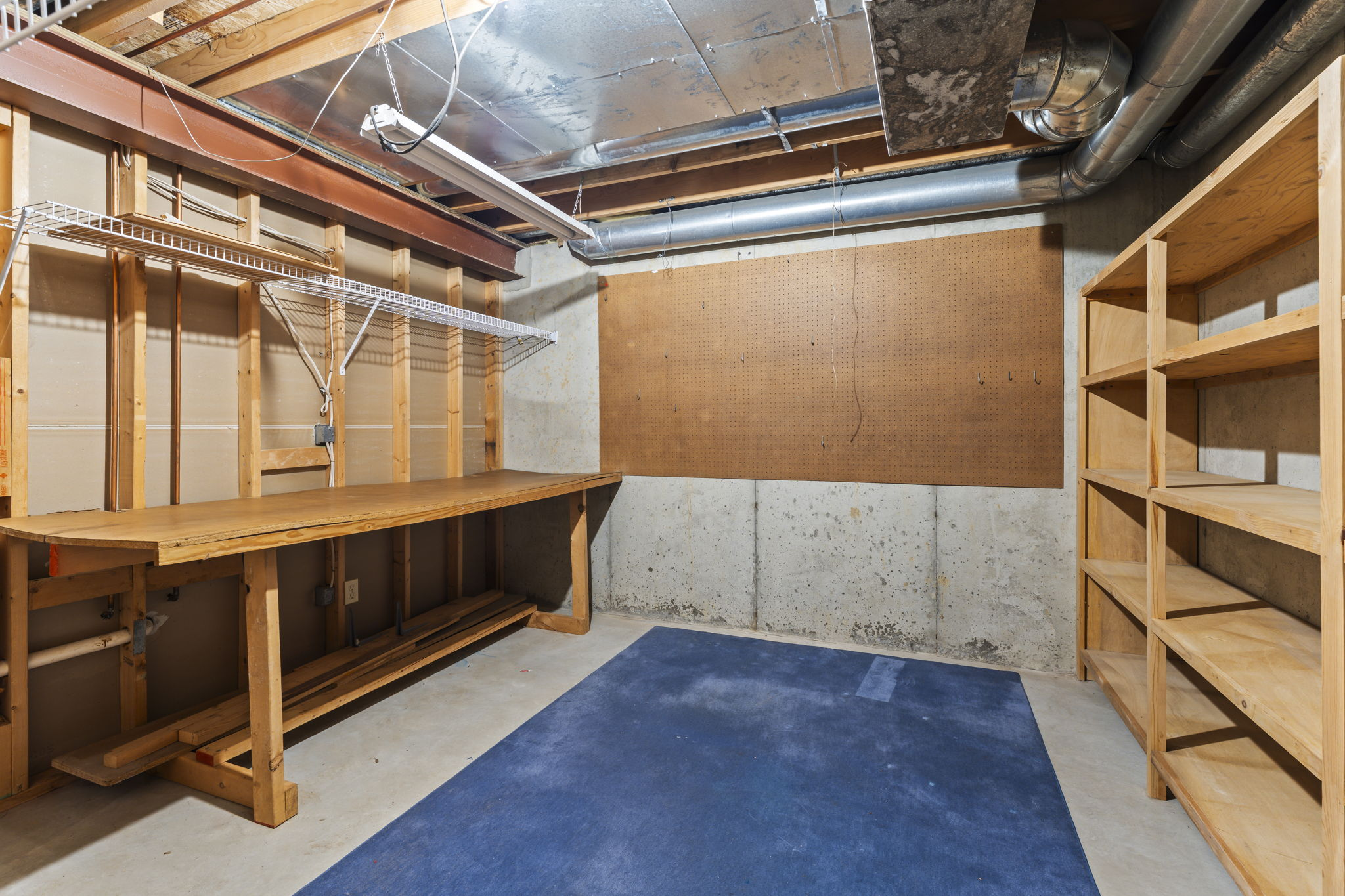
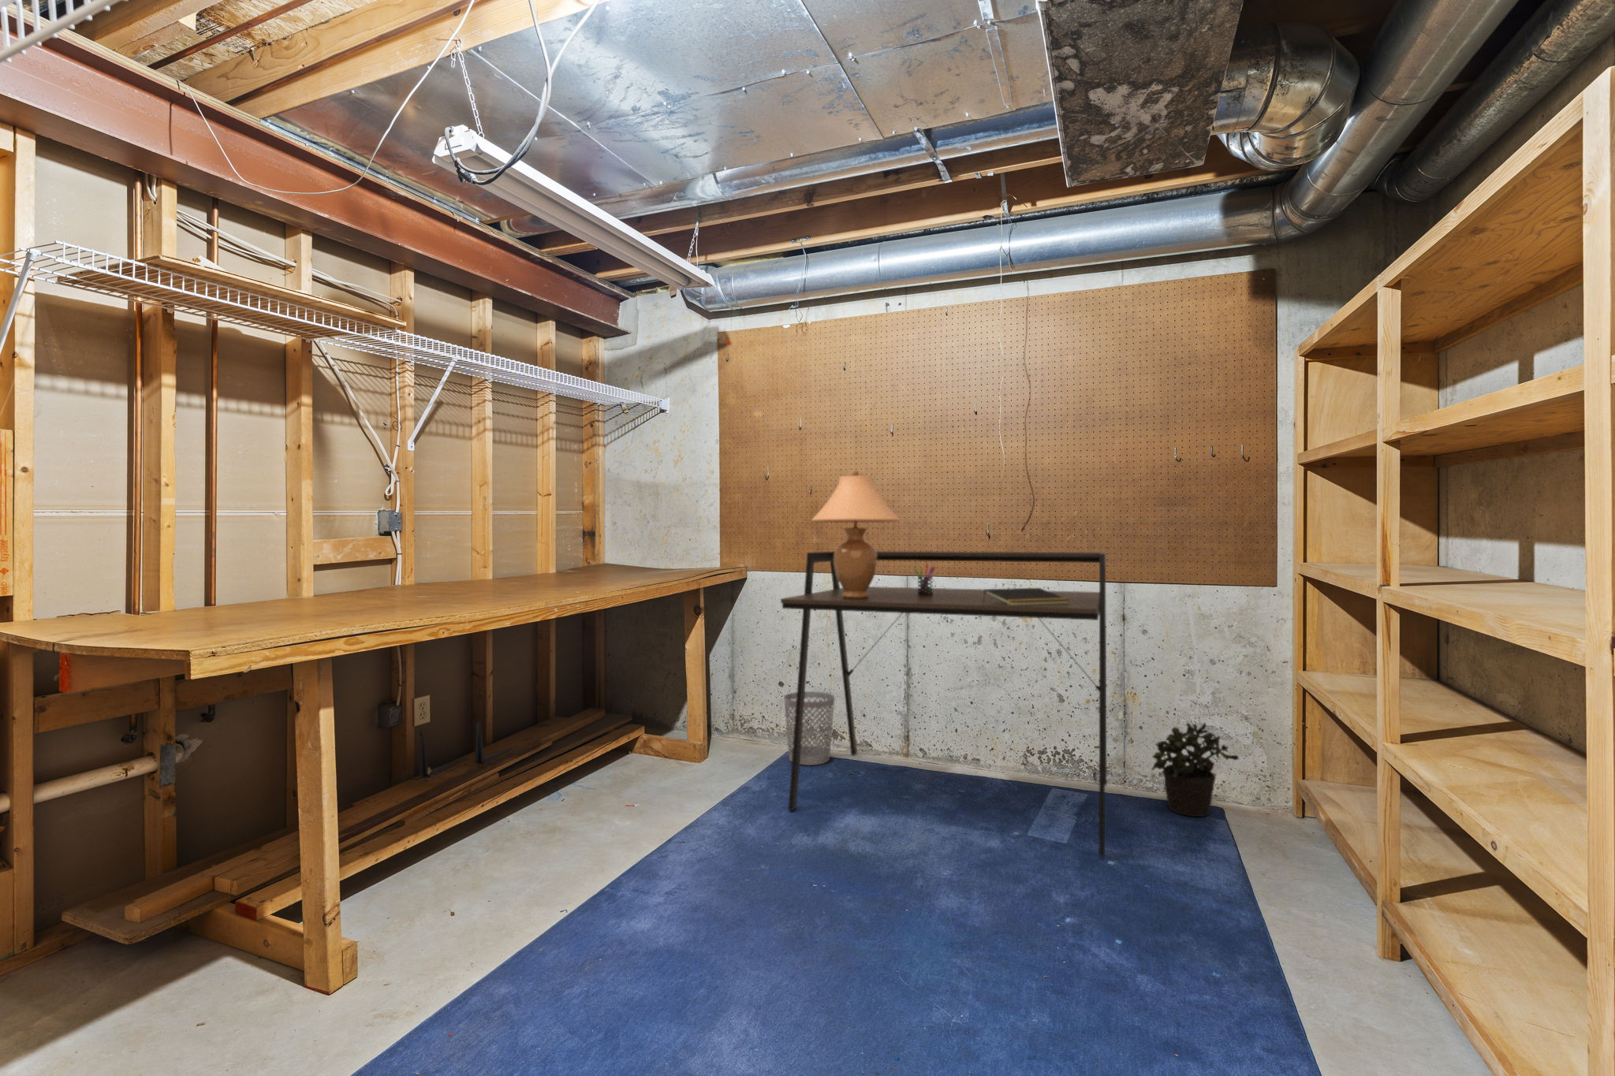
+ table lamp (855, 533)
+ pen holder (923, 578)
+ notepad (1025, 596)
+ desk (952, 614)
+ potted plant (1194, 766)
+ wastebasket (808, 729)
